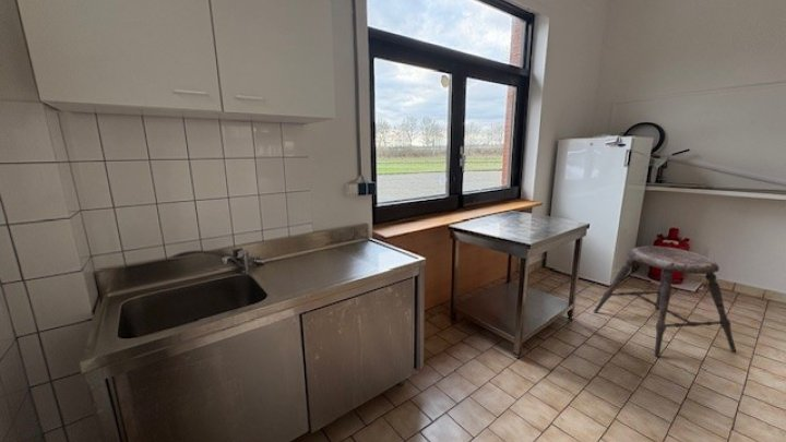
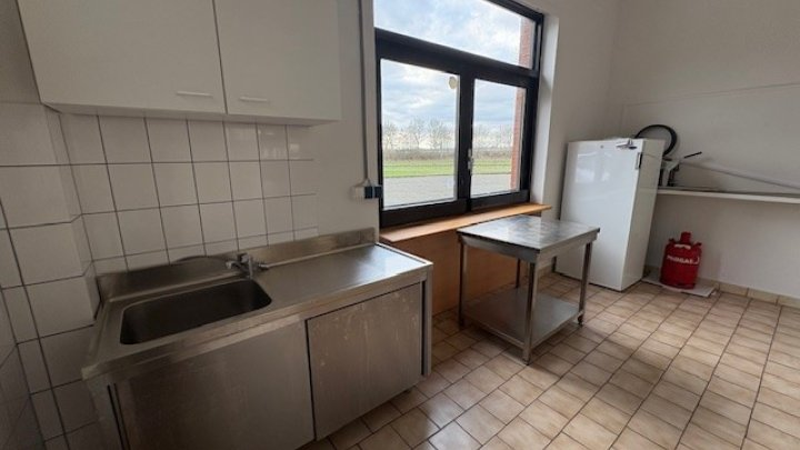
- stool (663, 292)
